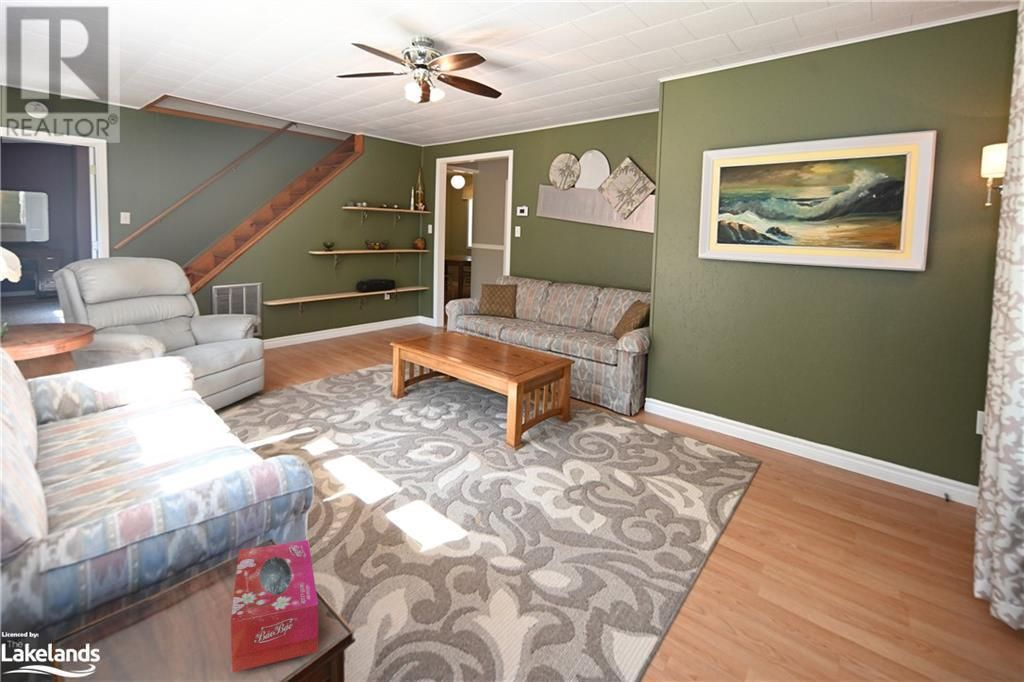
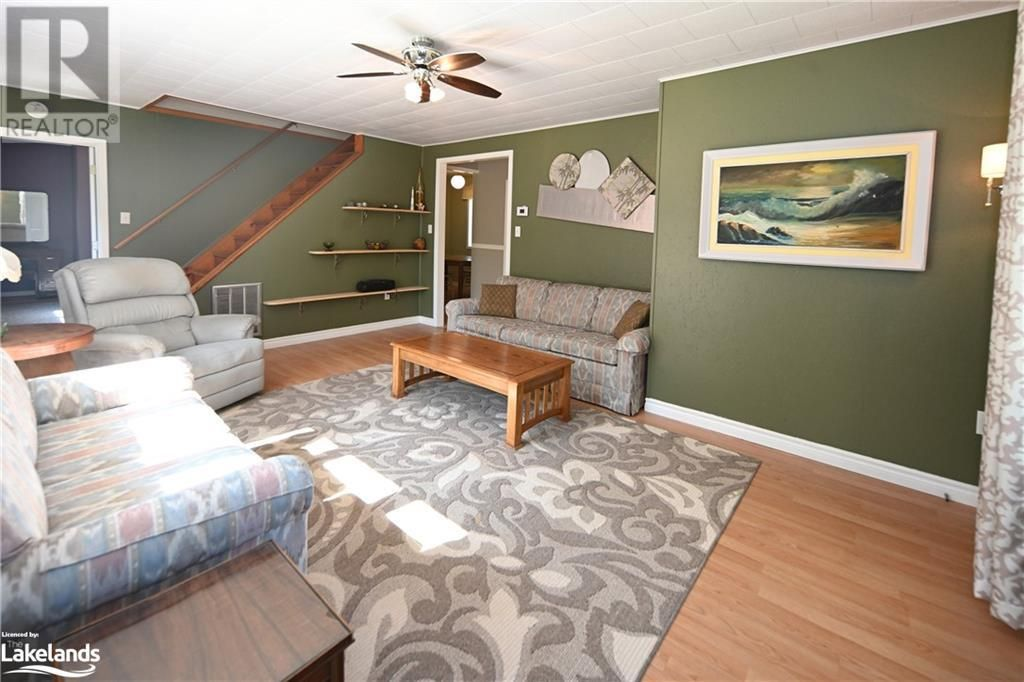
- tissue box (275, 597)
